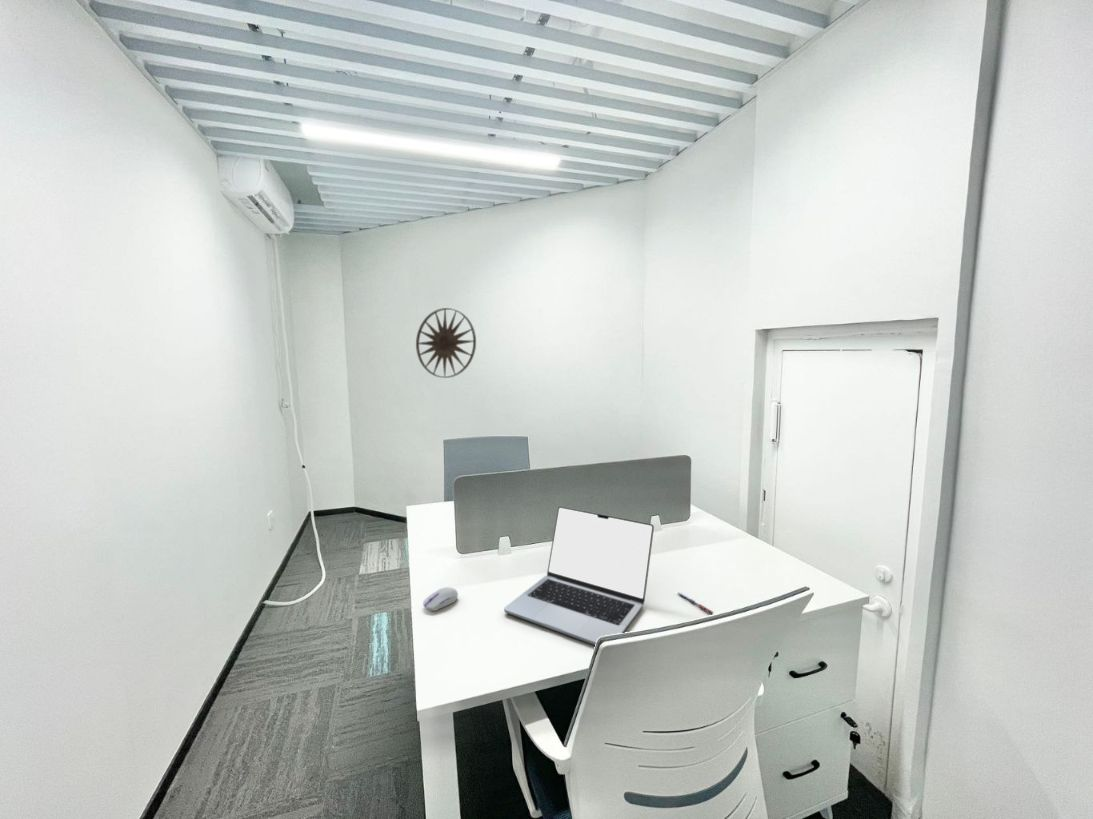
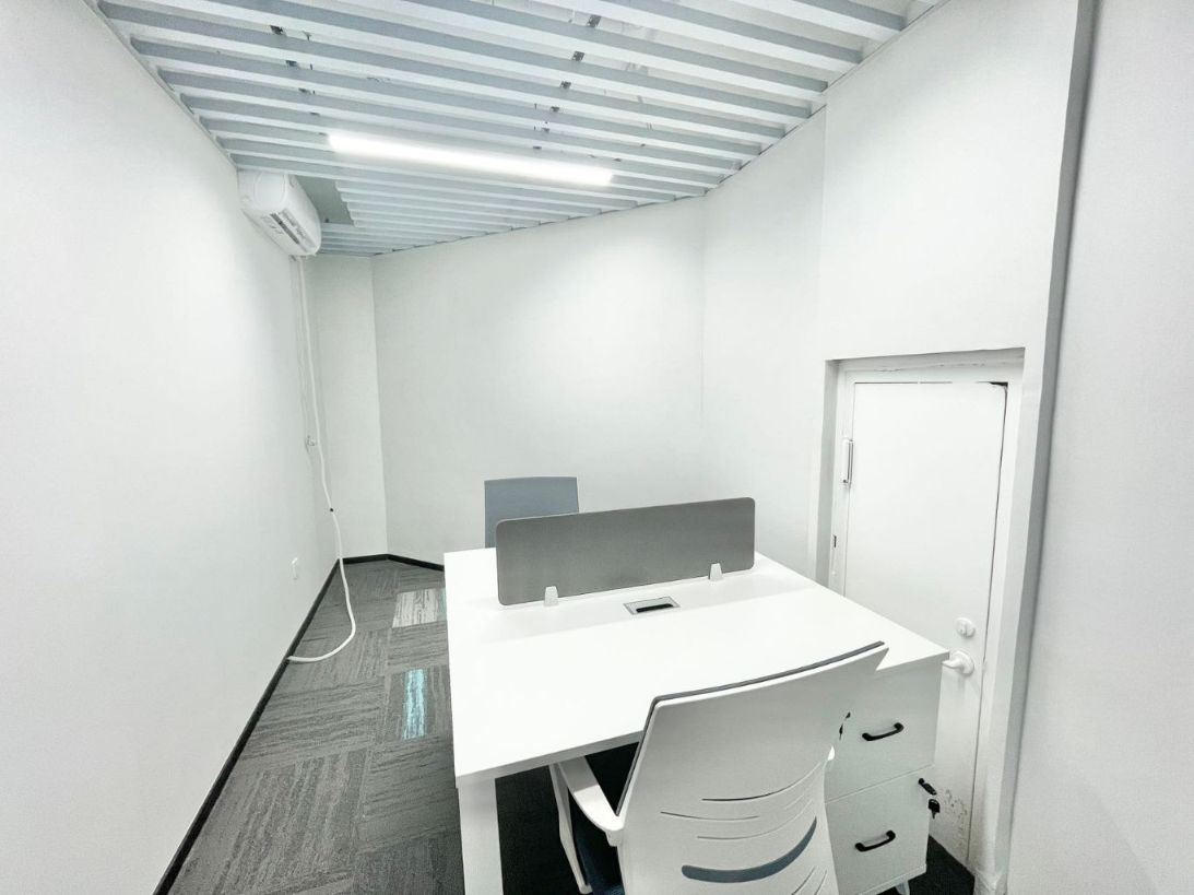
- wall art (445, 343)
- laptop (580, 567)
- computer mouse (441, 597)
- pen (694, 602)
